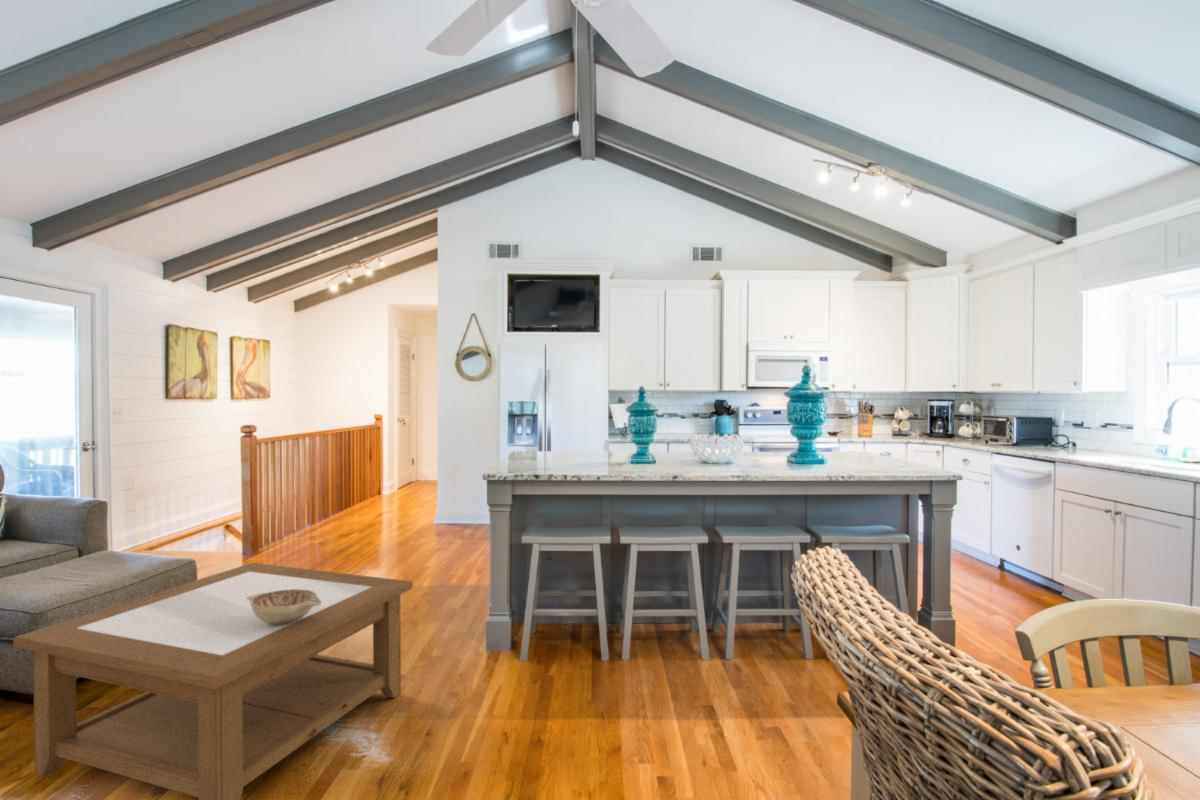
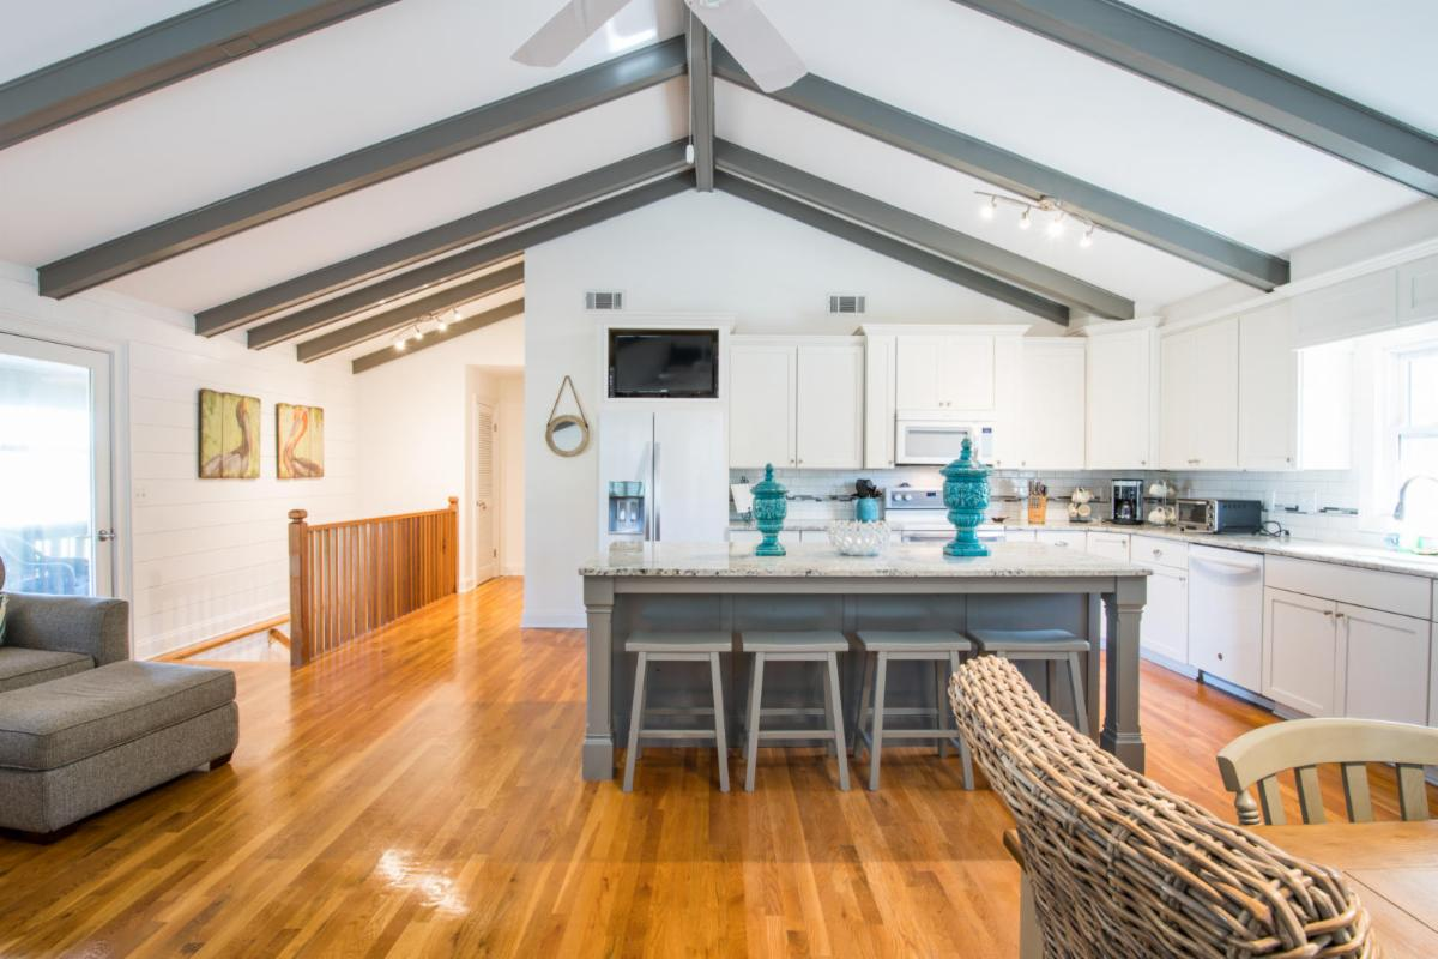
- decorative bowl (284, 607)
- coffee table (238, 667)
